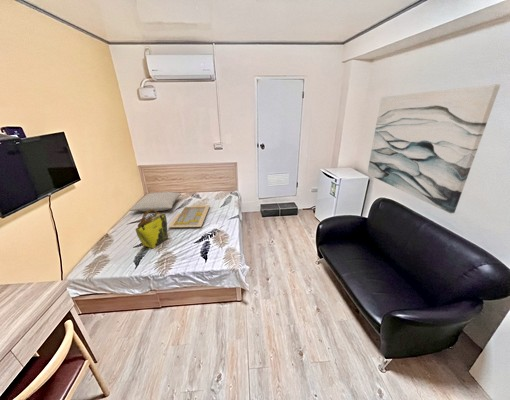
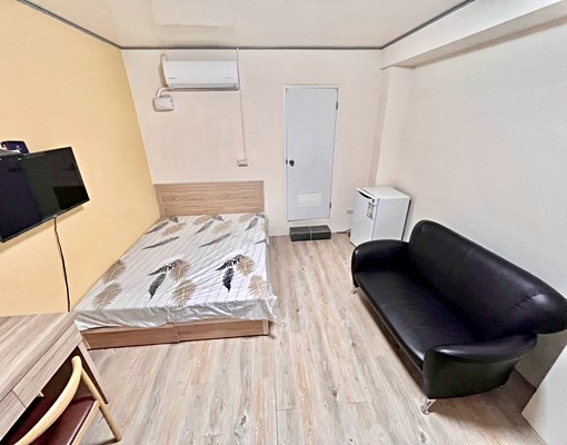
- pillow (157, 201)
- wall art (411, 144)
- tote bag (152, 226)
- serving tray (191, 215)
